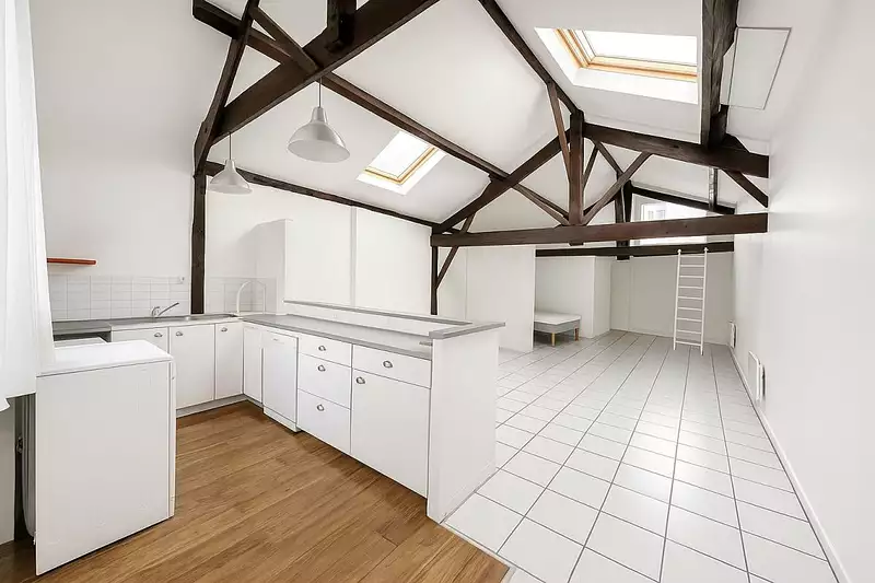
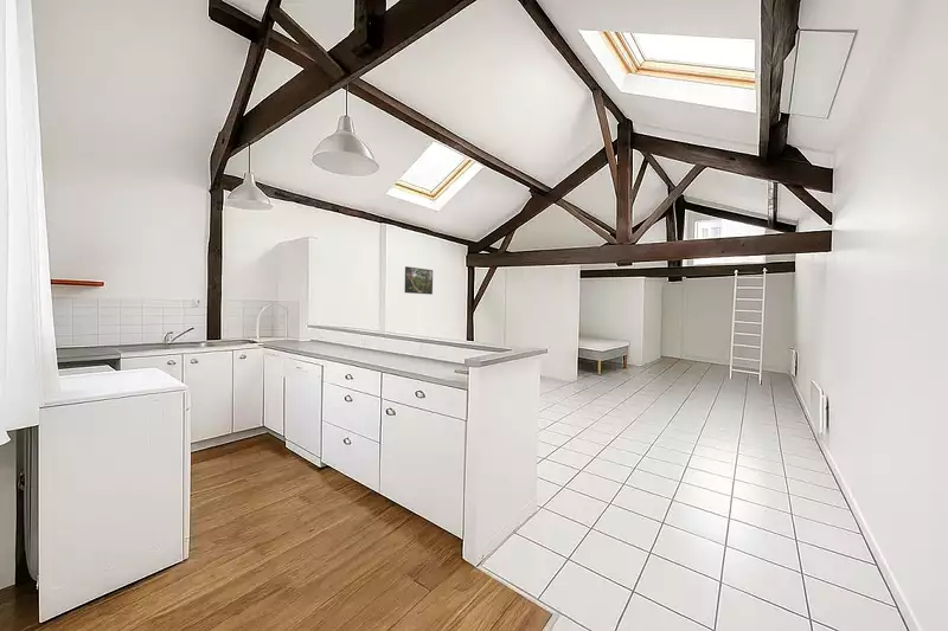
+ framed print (418, 281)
